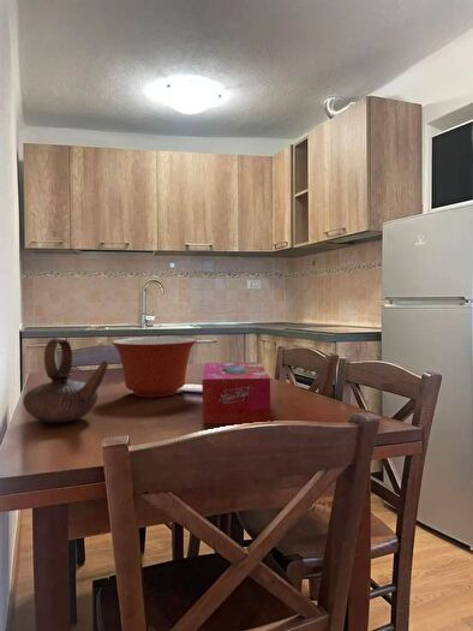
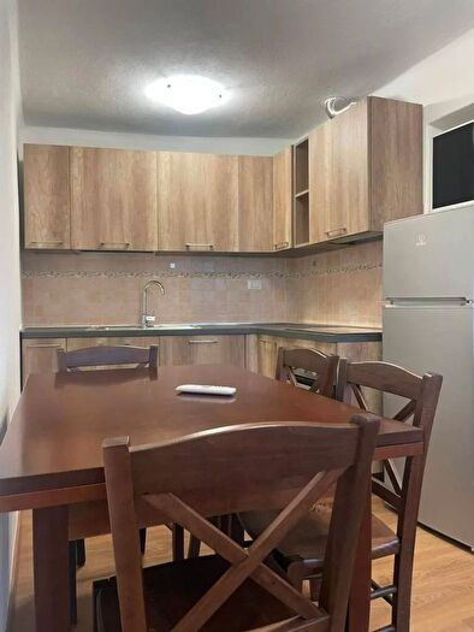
- mixing bowl (155, 367)
- tissue box (234, 389)
- teapot (70, 380)
